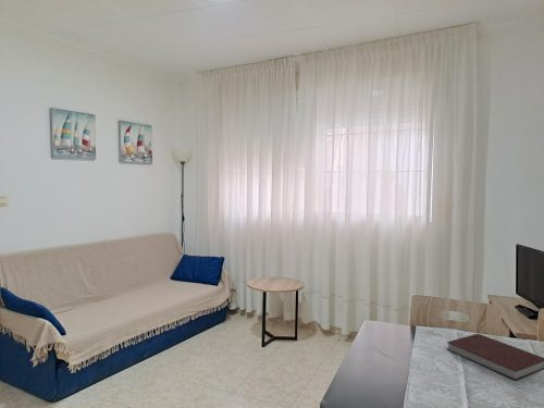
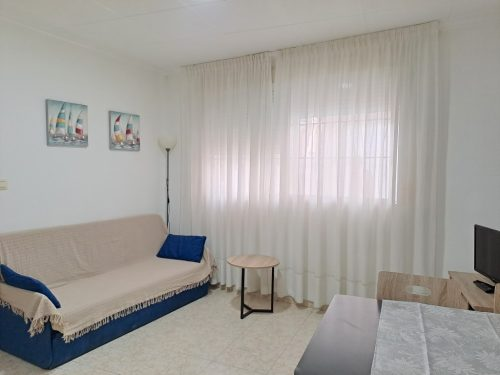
- notebook (494, 354)
